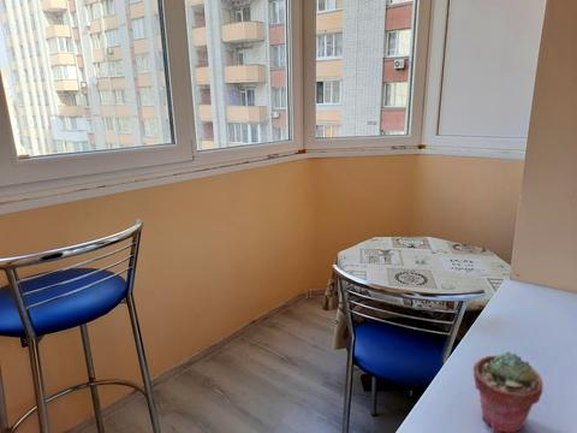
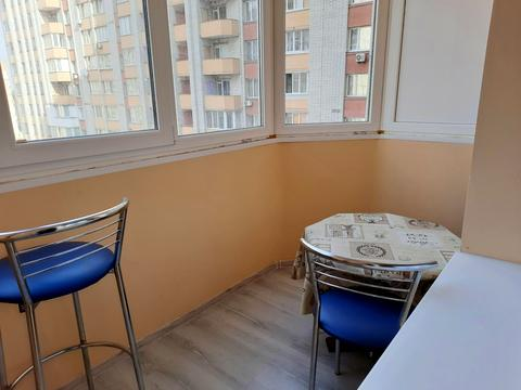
- potted succulent (505, 387)
